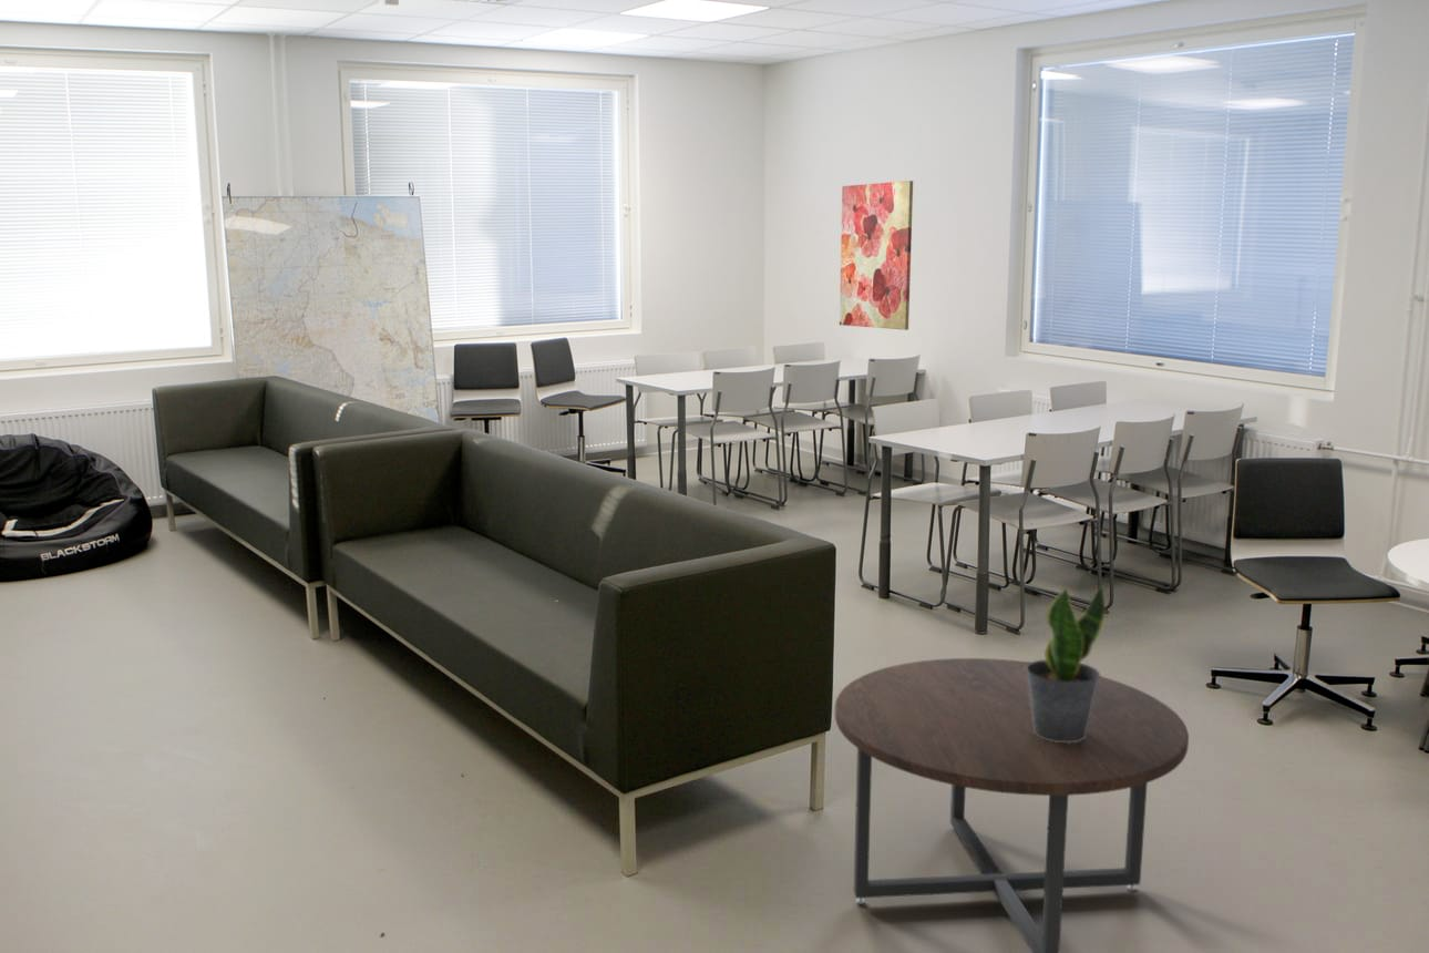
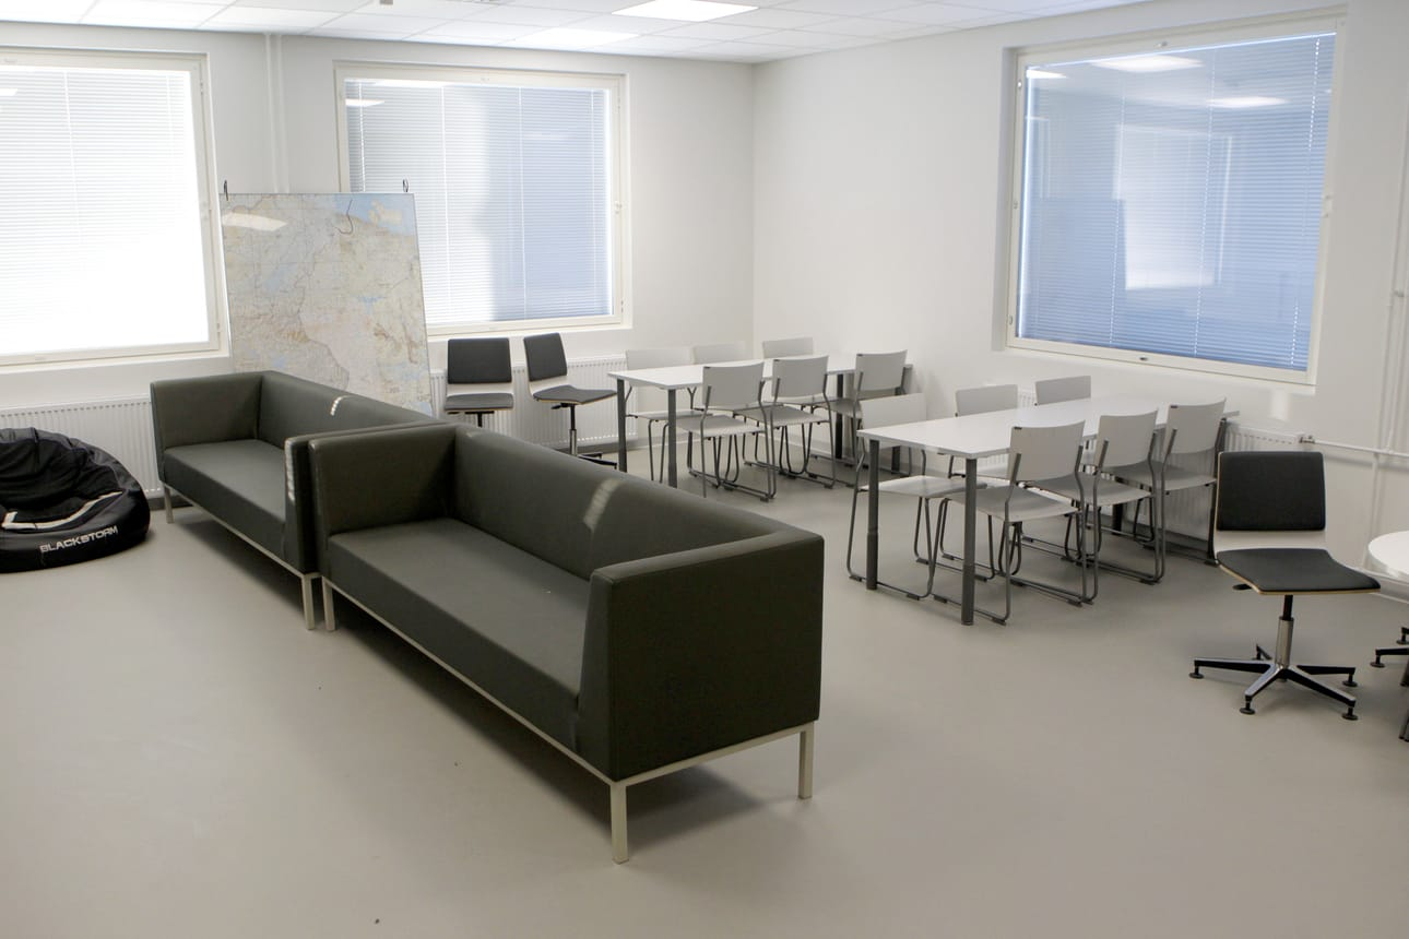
- potted plant (1062, 656)
- wall art (874, 256)
- coffee table (1004, 792)
